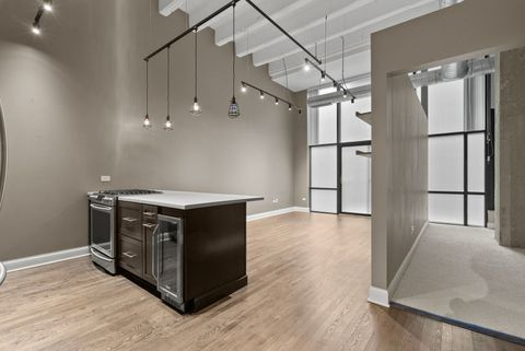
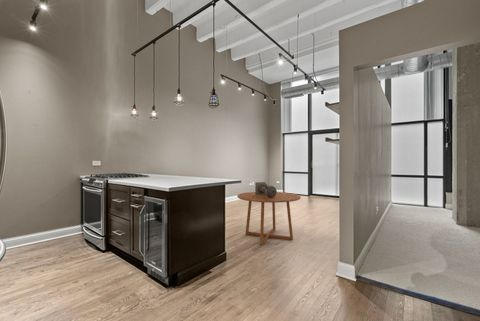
+ decorative urn (266, 189)
+ dining table (273, 216)
